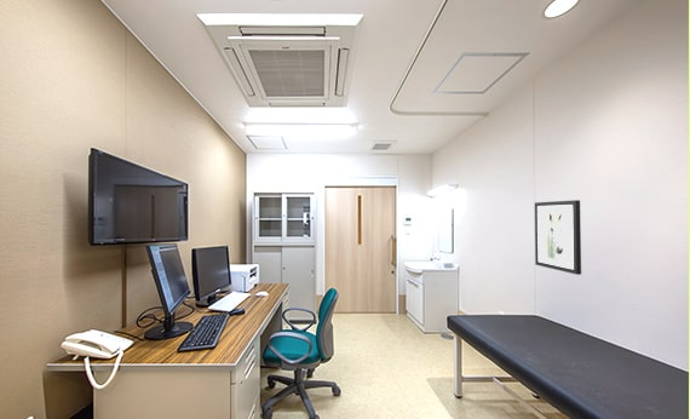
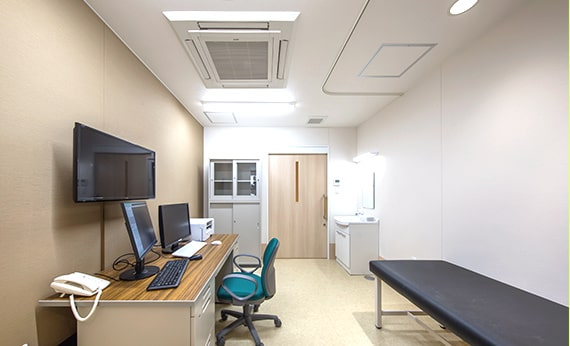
- wall art (556, 235)
